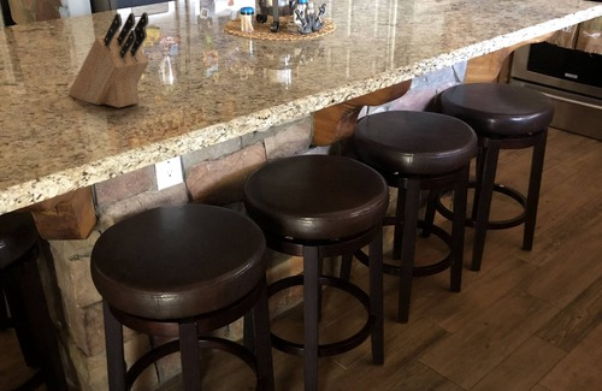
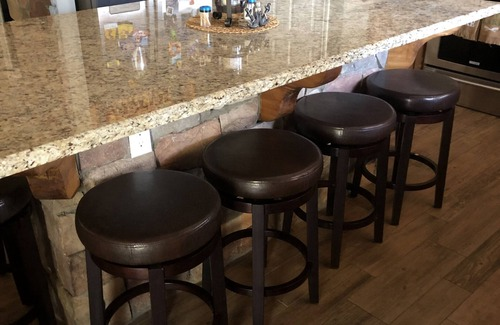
- knife block (108, 57)
